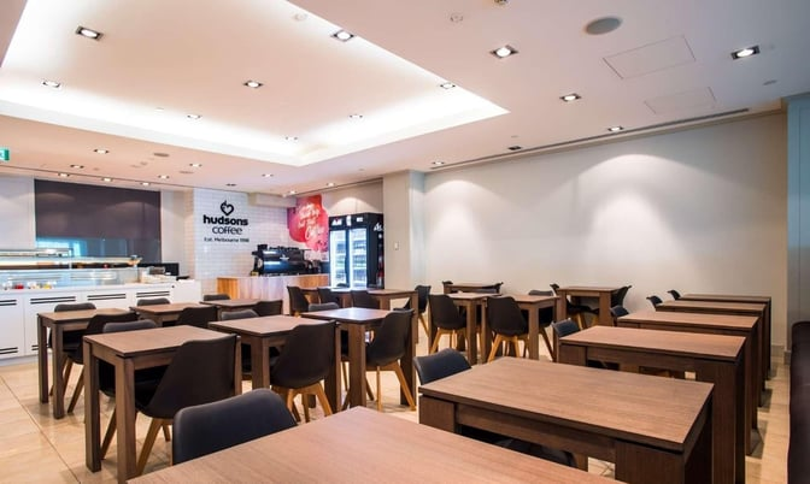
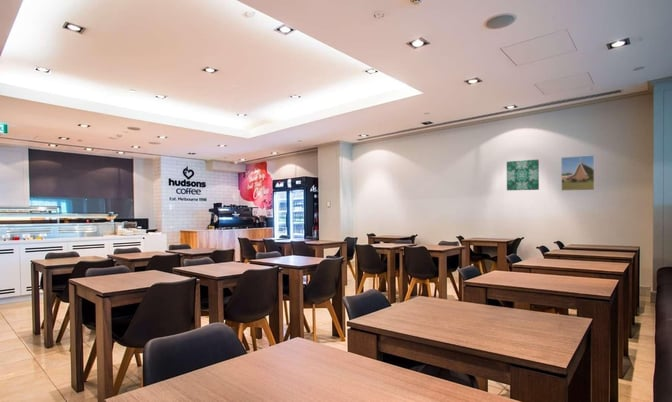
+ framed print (577, 173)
+ wall art (522, 175)
